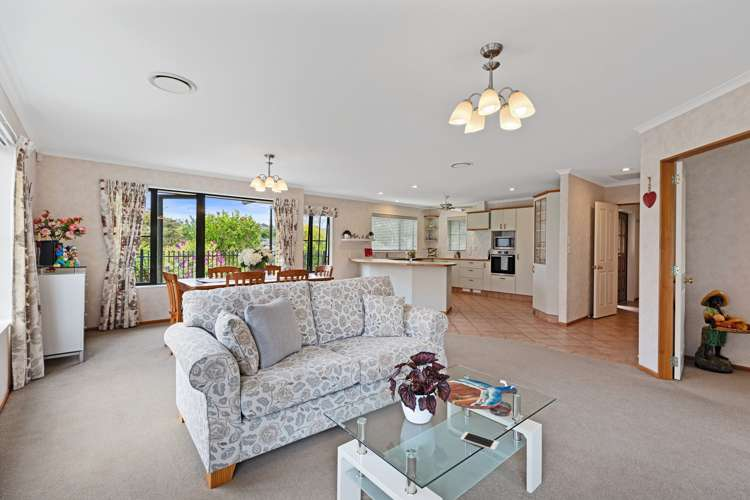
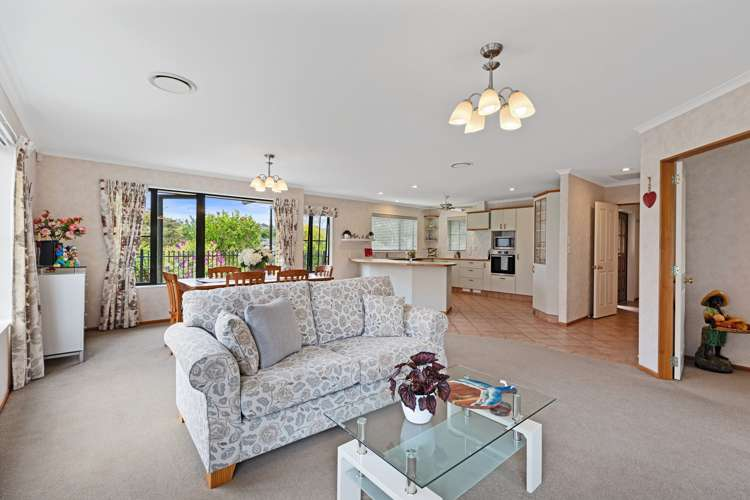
- cell phone (479, 440)
